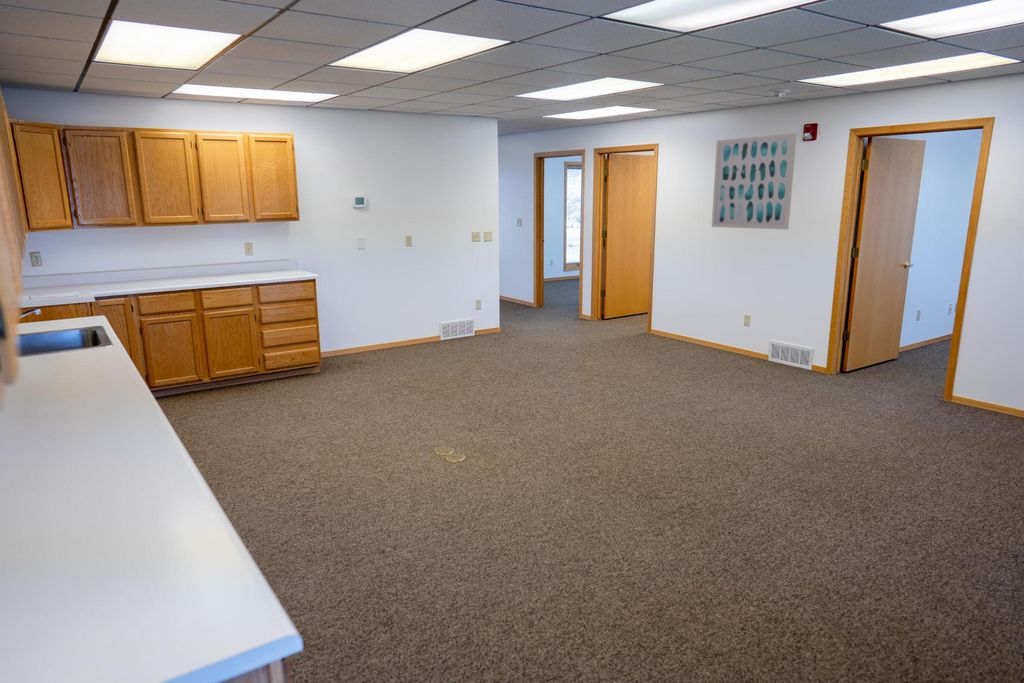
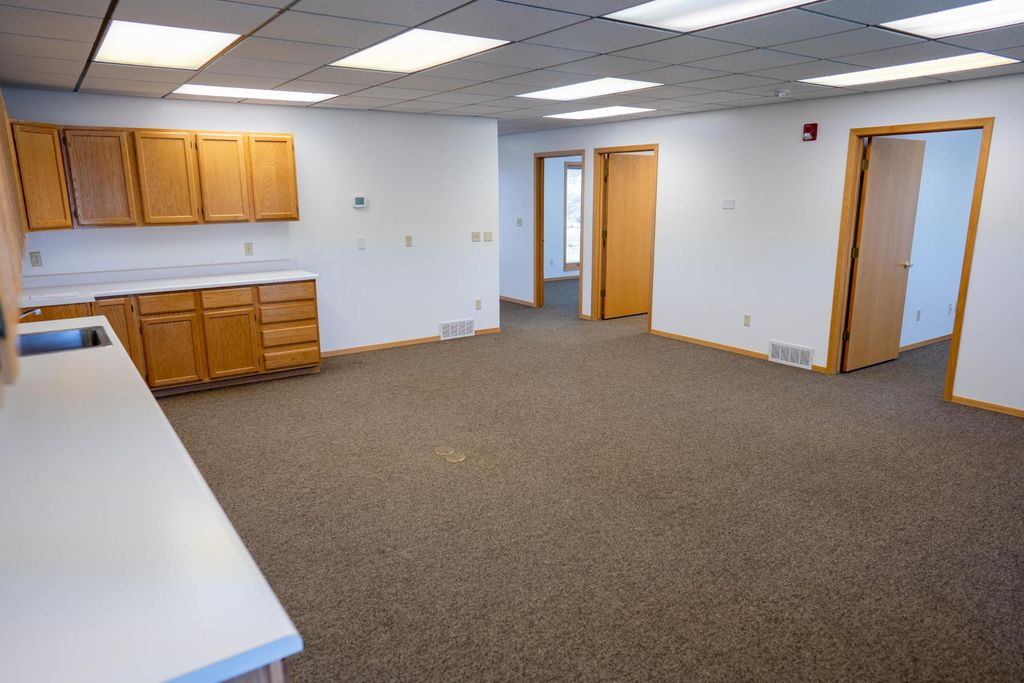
- wall art (751, 183)
